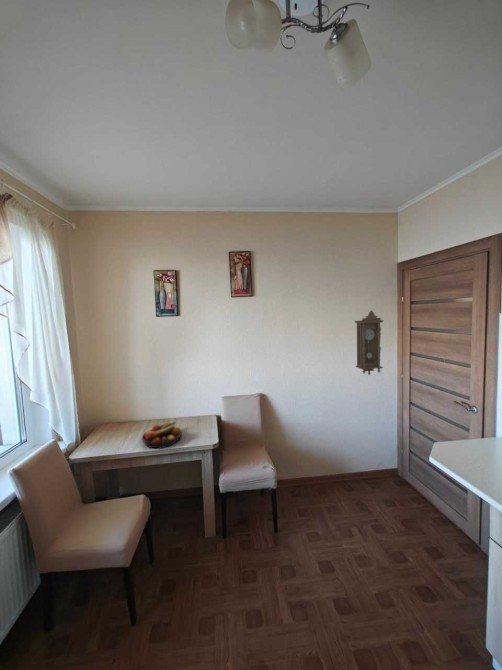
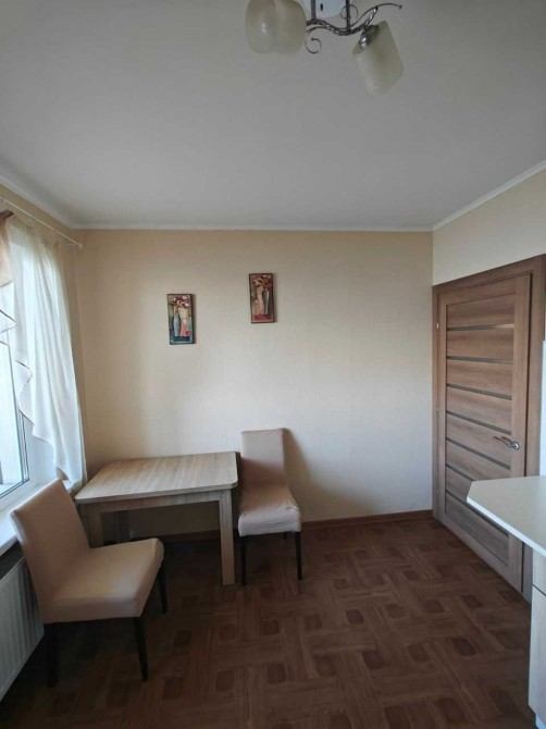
- pendulum clock (368, 343)
- fruit bowl (162, 432)
